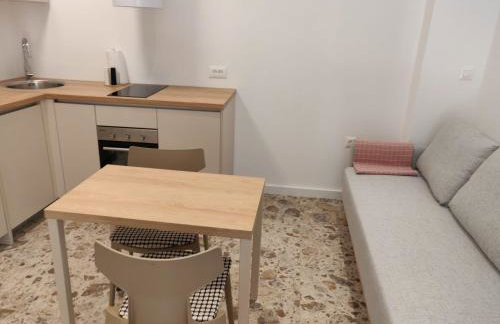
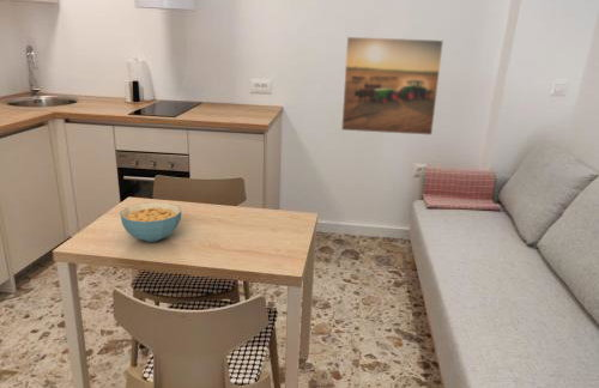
+ cereal bowl (151, 224)
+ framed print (389, 86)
